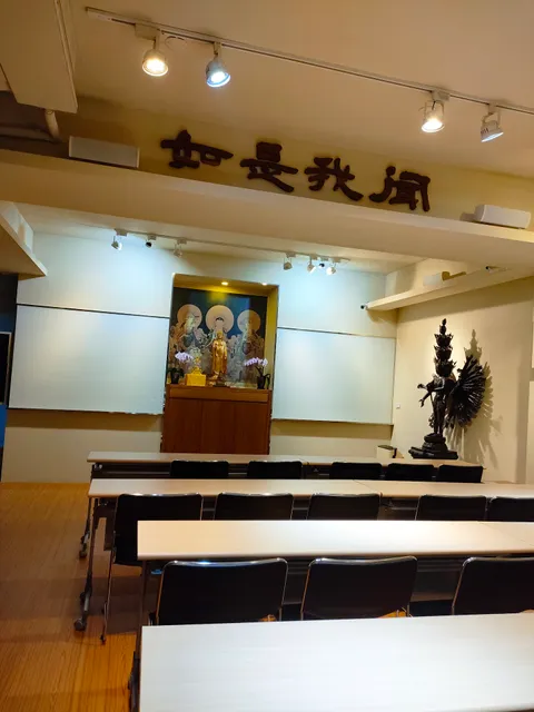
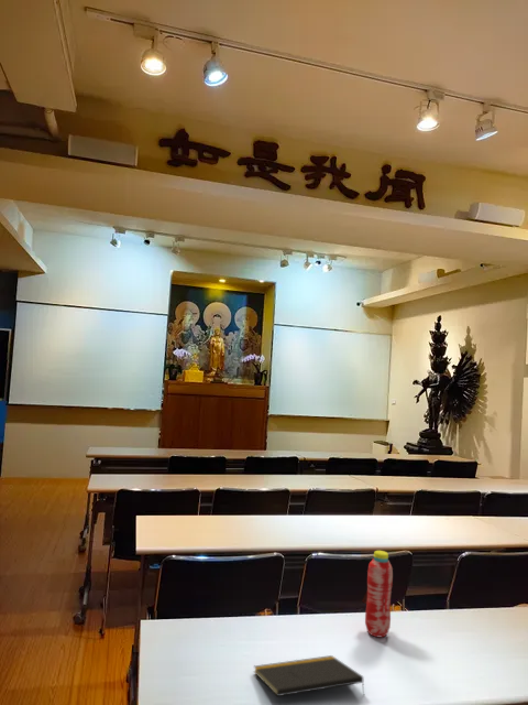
+ notepad (307, 674)
+ water bottle (376, 589)
